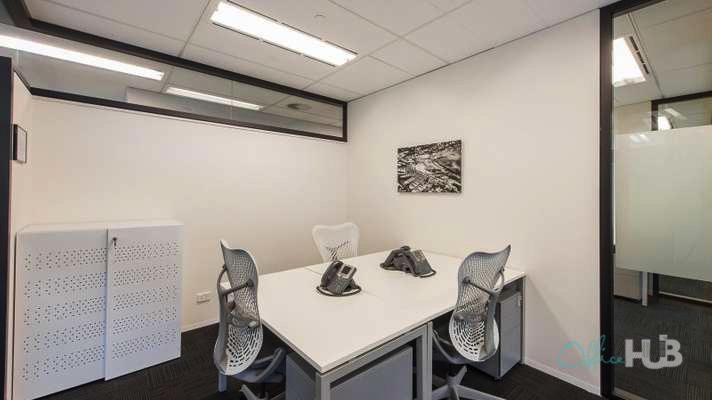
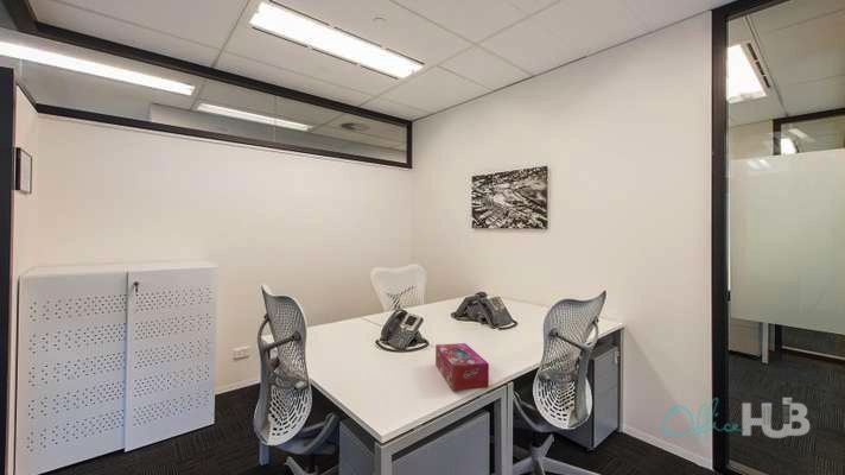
+ tissue box (459, 363)
